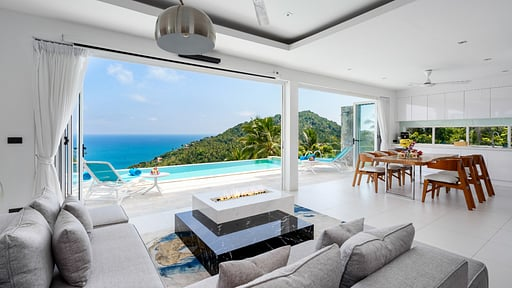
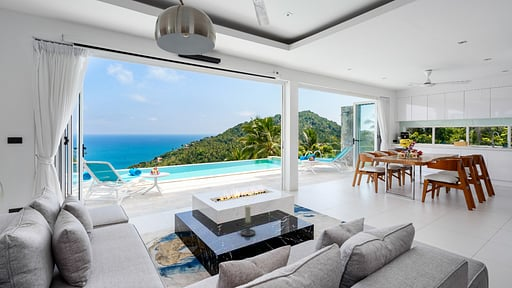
+ candle holder (246, 220)
